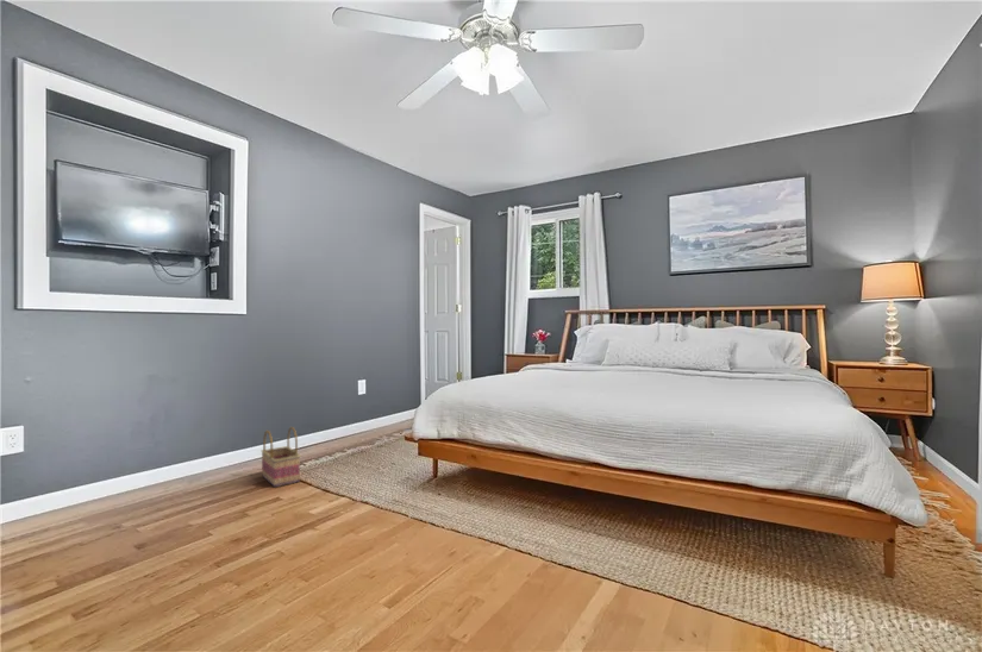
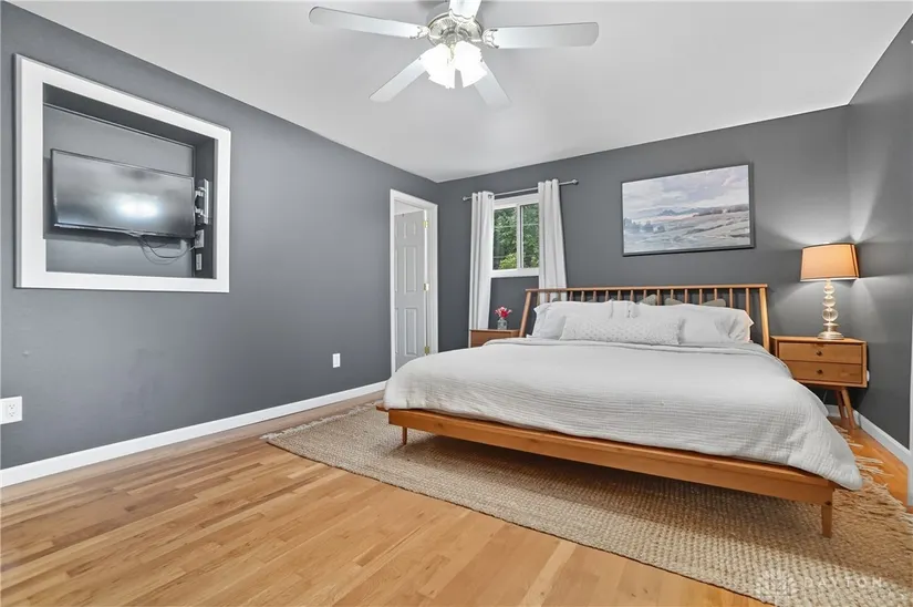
- basket (280, 453)
